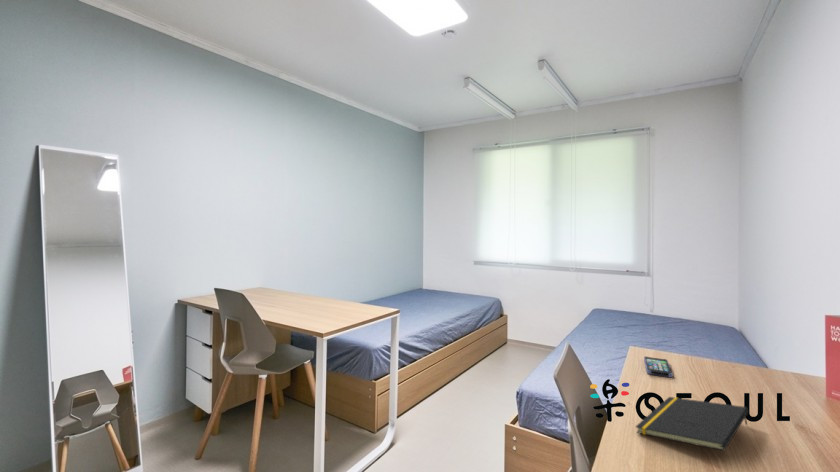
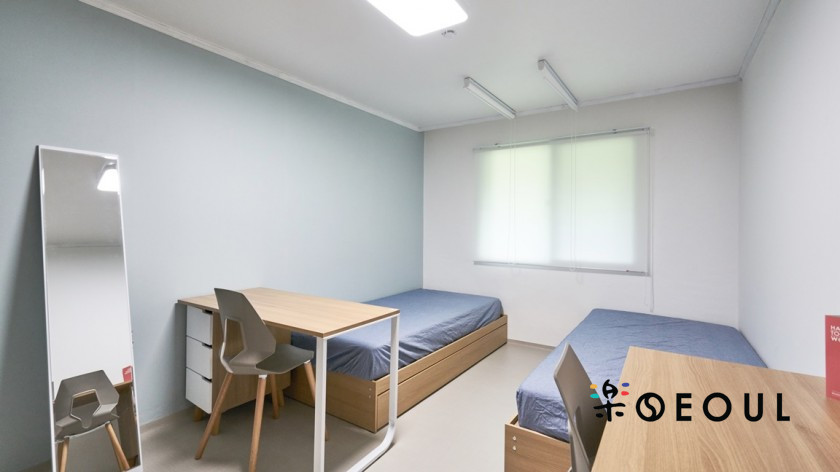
- notepad (692, 419)
- smartphone (657, 366)
